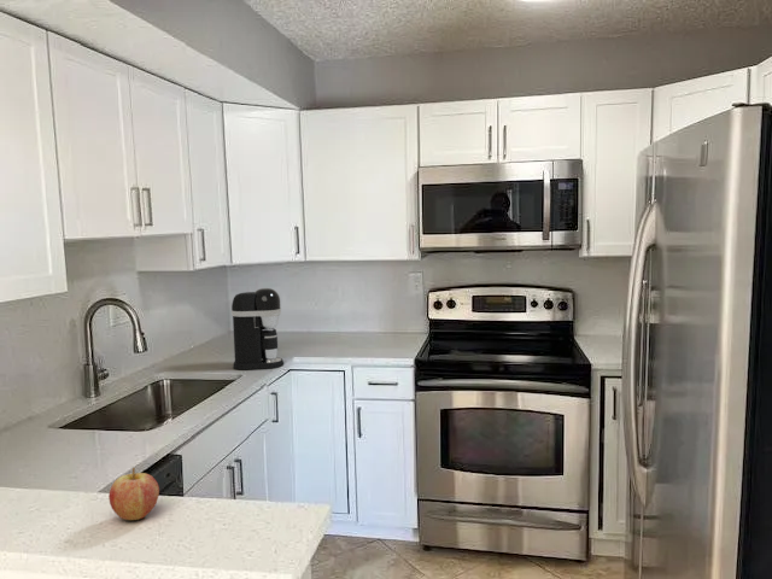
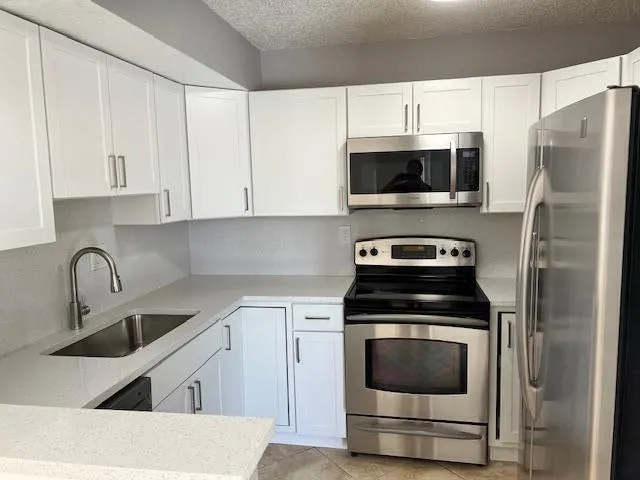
- coffee maker (257, 327)
- fruit (134, 495)
